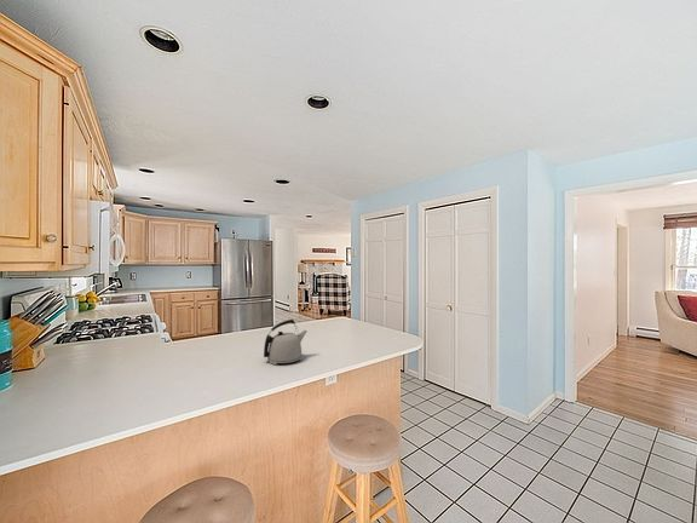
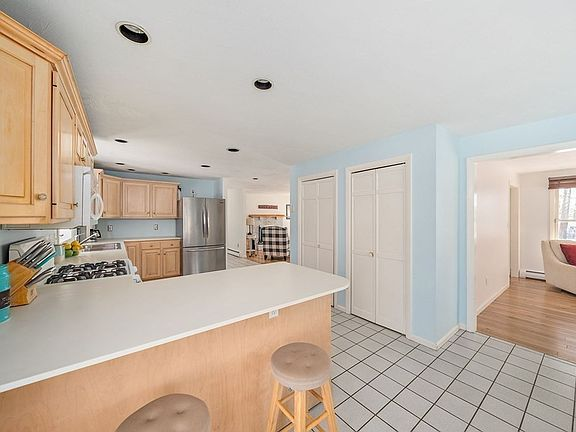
- kettle (286, 339)
